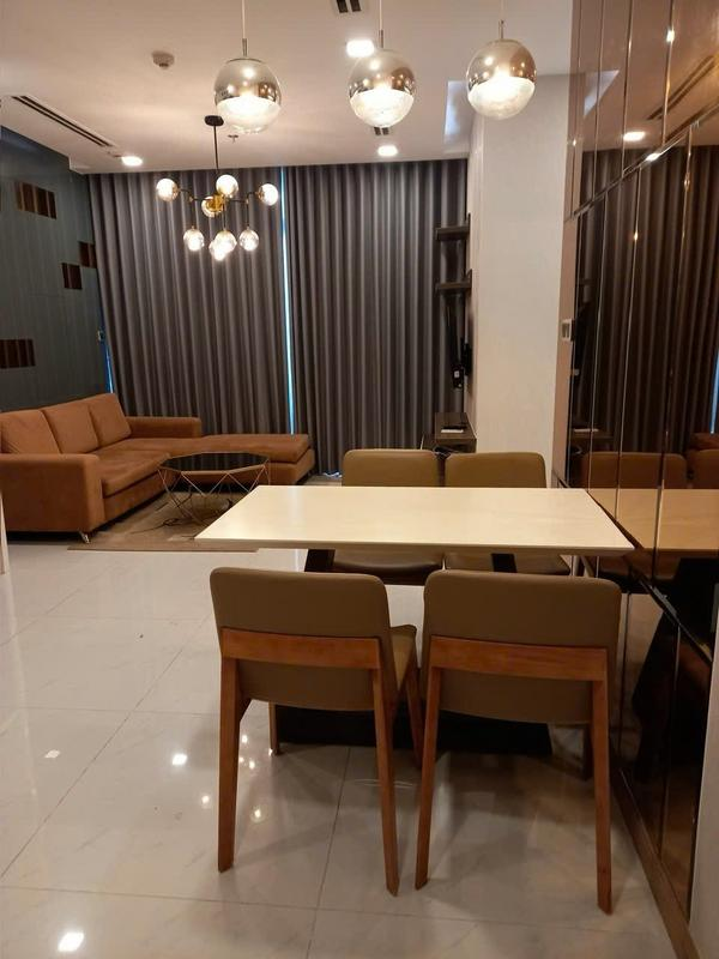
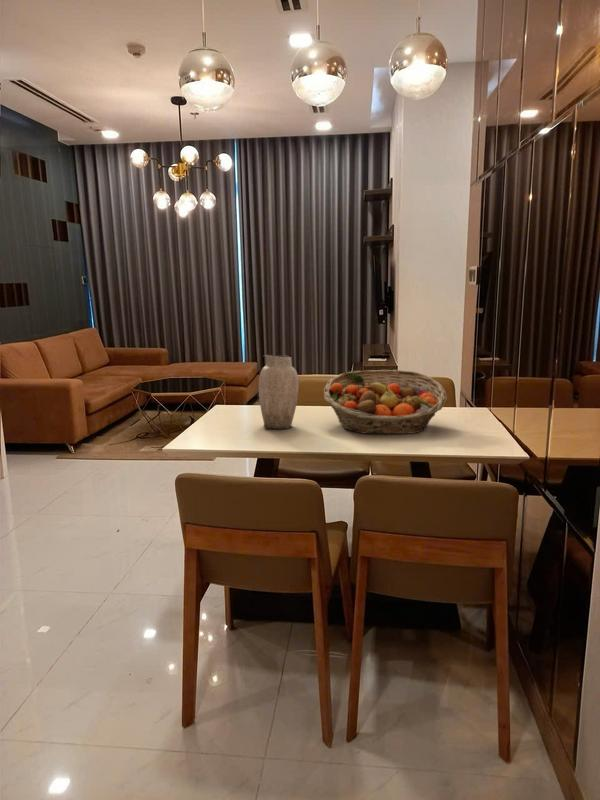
+ vase (278, 390)
+ fruit basket (383, 400)
